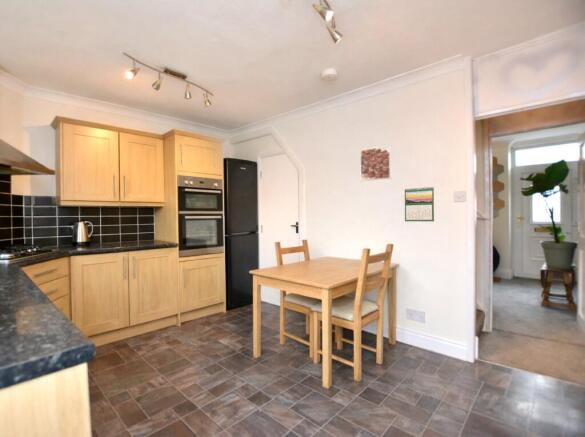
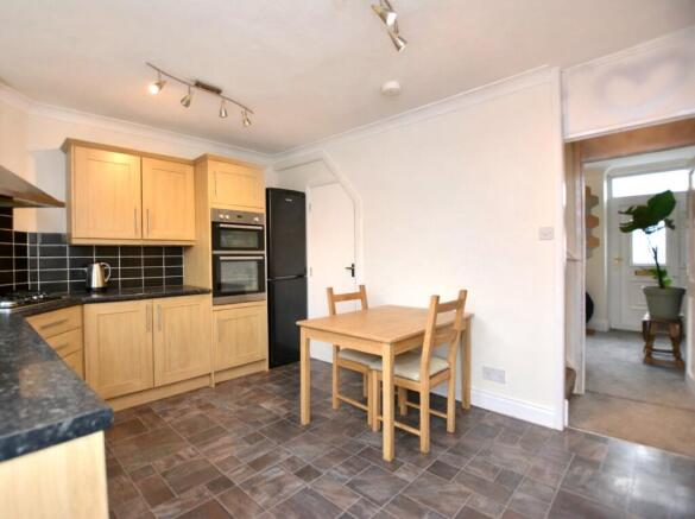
- calendar (418, 204)
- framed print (375, 164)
